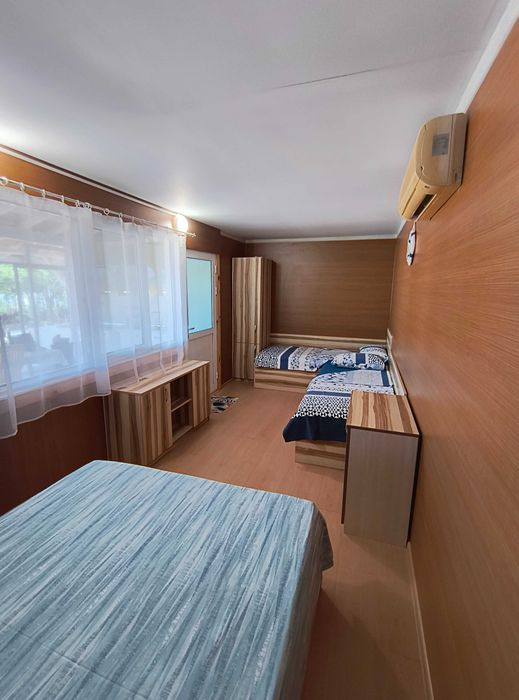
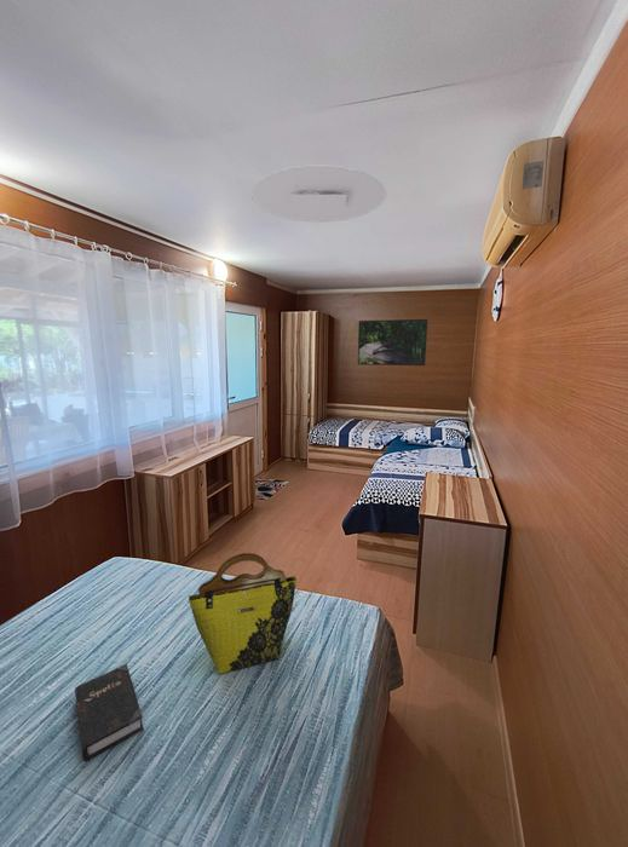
+ tote bag (244, 604)
+ ceiling light (318, 189)
+ hardback book (108, 707)
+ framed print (391, 342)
